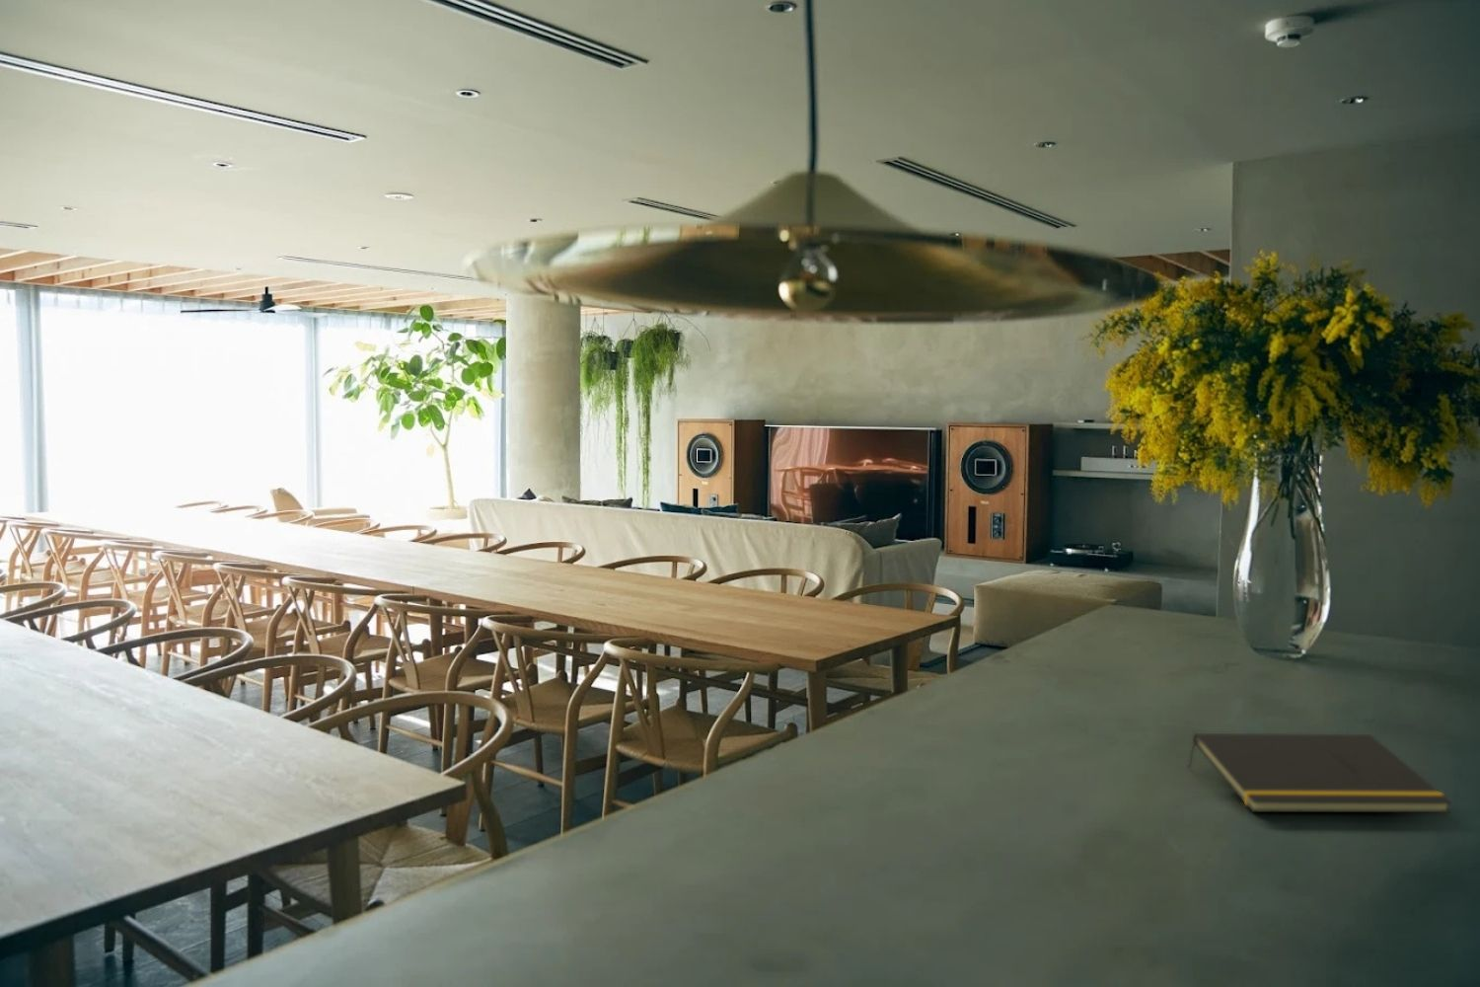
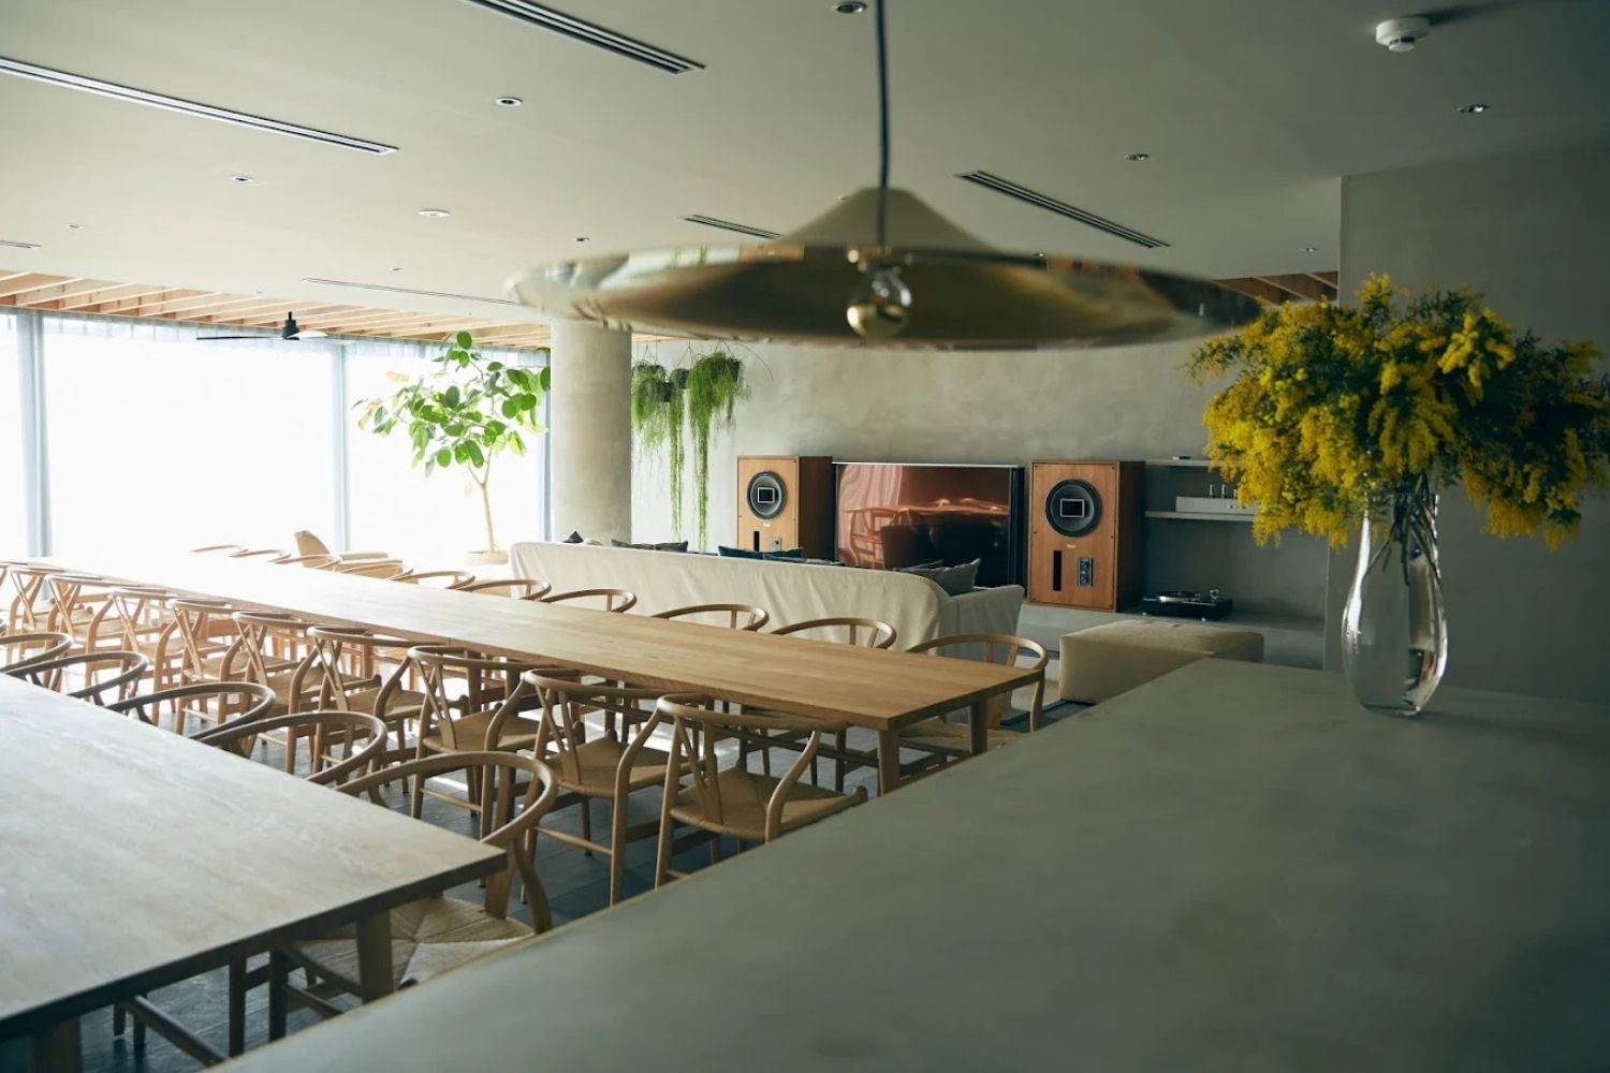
- notepad (1314, 770)
